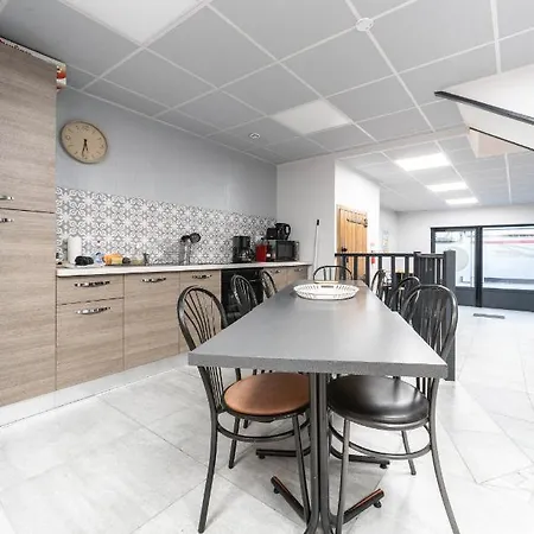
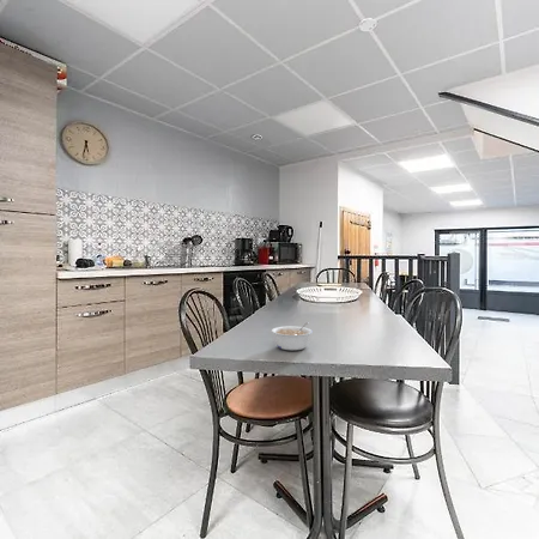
+ legume (291, 335)
